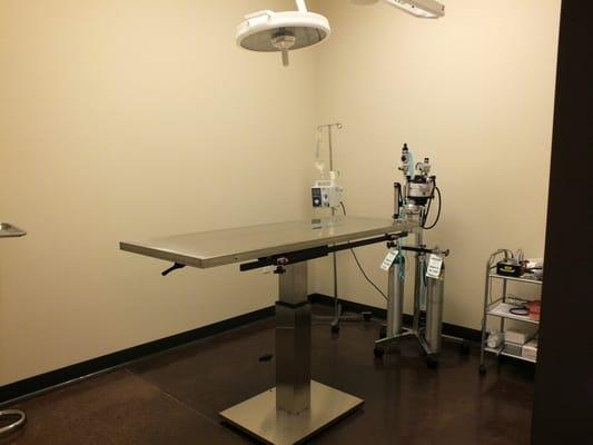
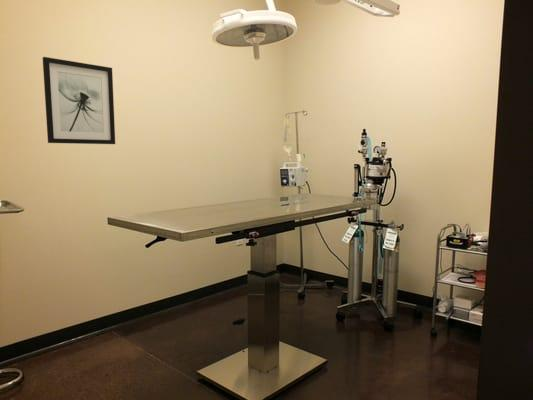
+ wall art (81, 103)
